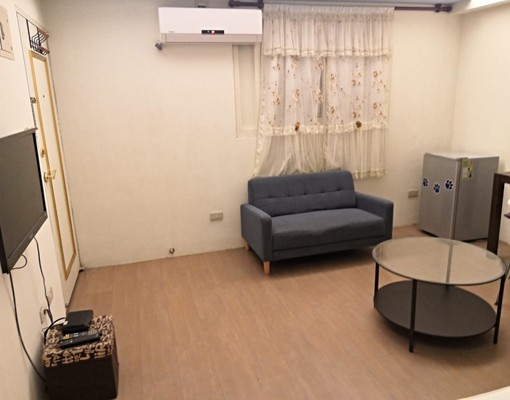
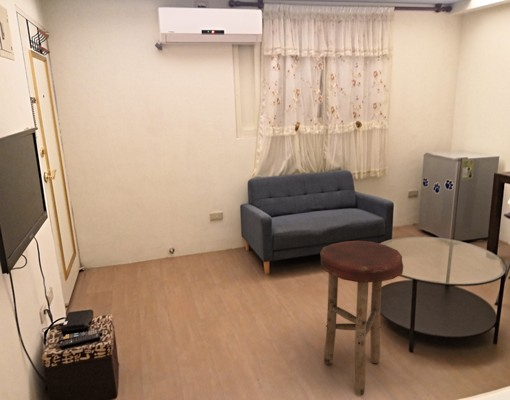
+ stool (358, 314)
